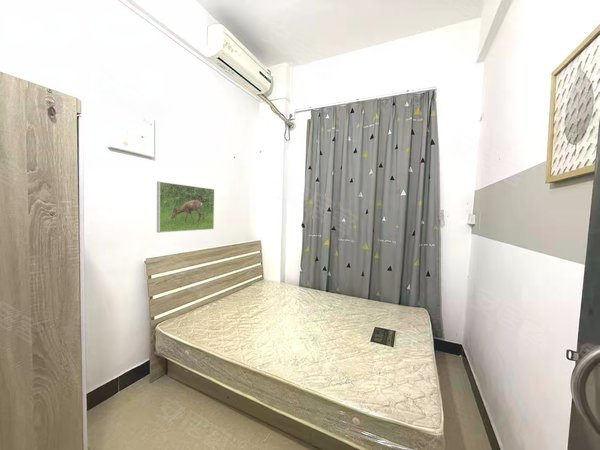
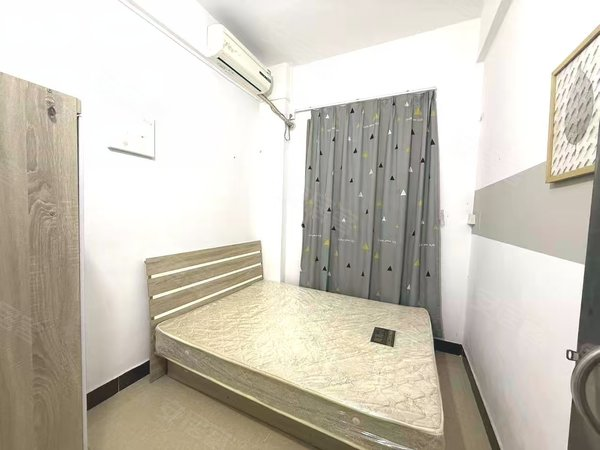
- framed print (188, 208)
